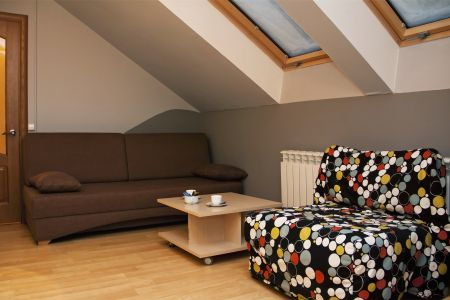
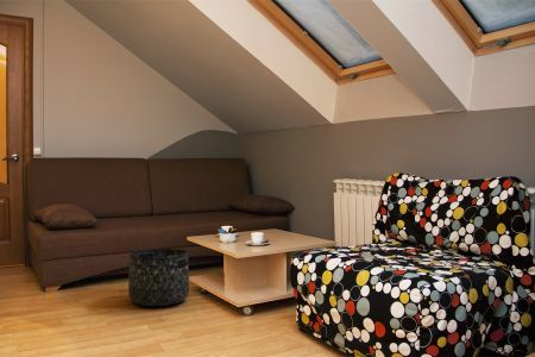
+ basket (158, 276)
